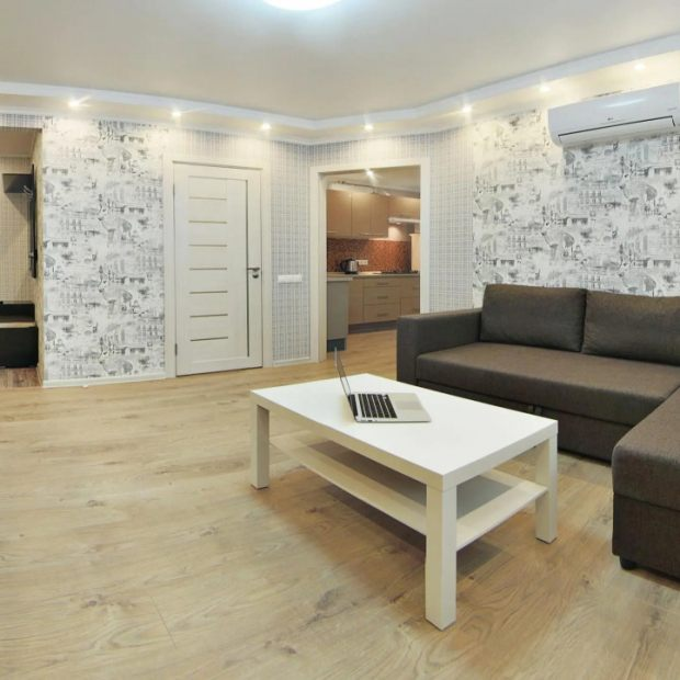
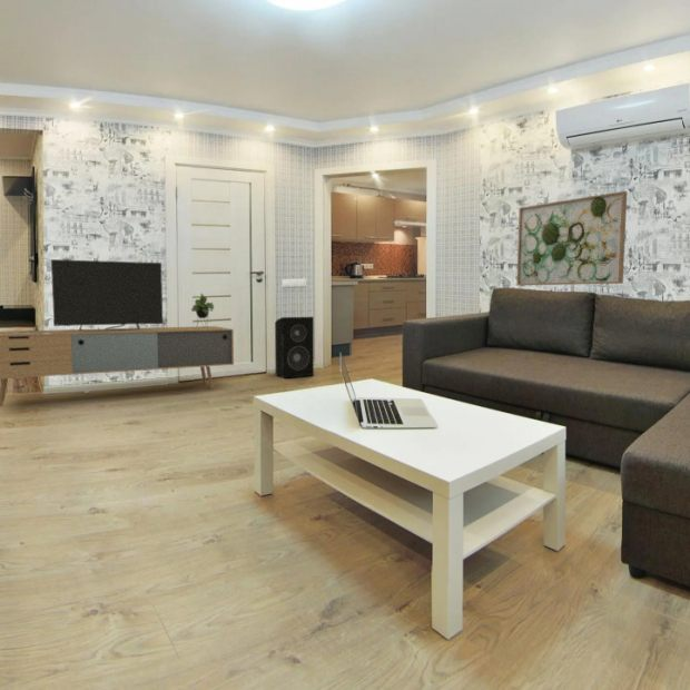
+ wall art (565, 241)
+ speaker (292, 345)
+ media console (110, 328)
